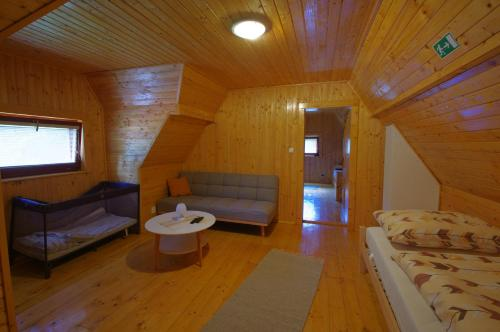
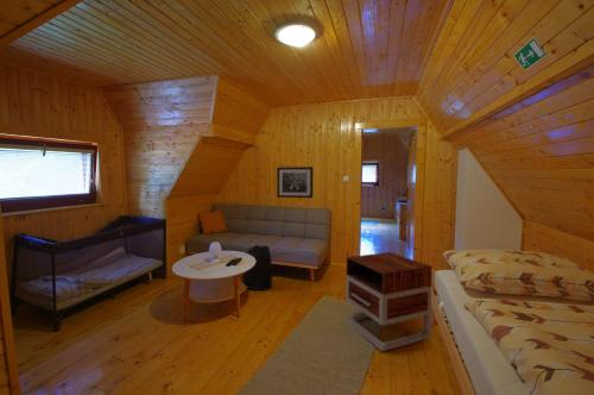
+ nightstand (385, 295)
+ backpack (258, 264)
+ wall art (295, 182)
